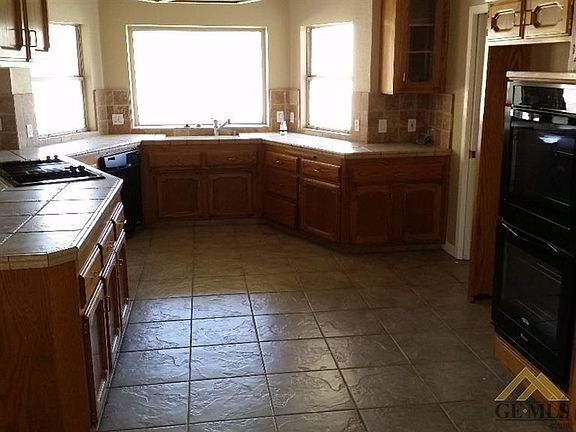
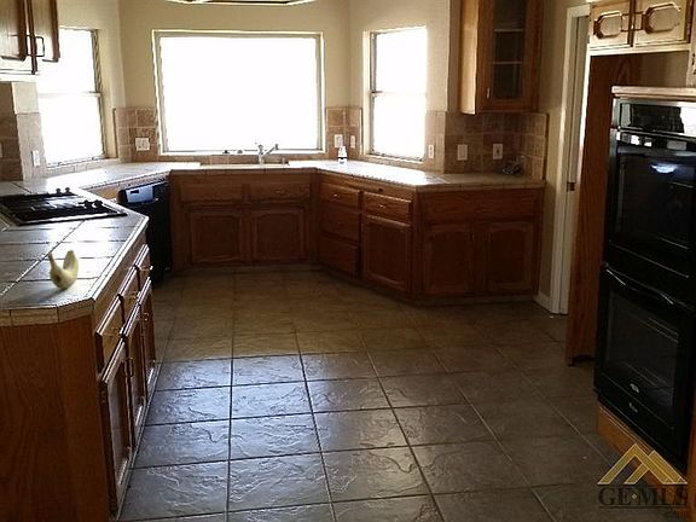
+ banana (63, 266)
